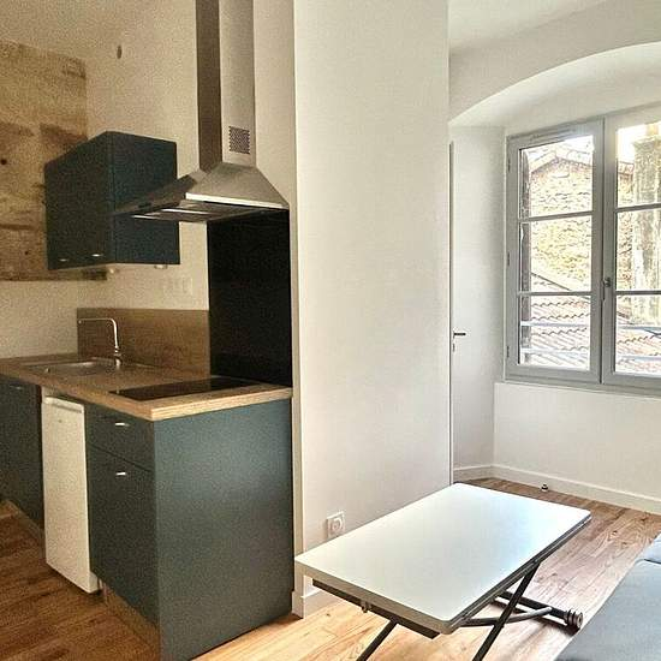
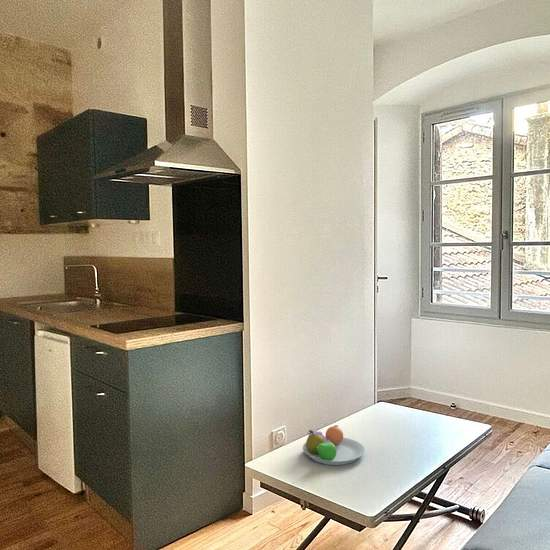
+ fruit bowl (331, 442)
